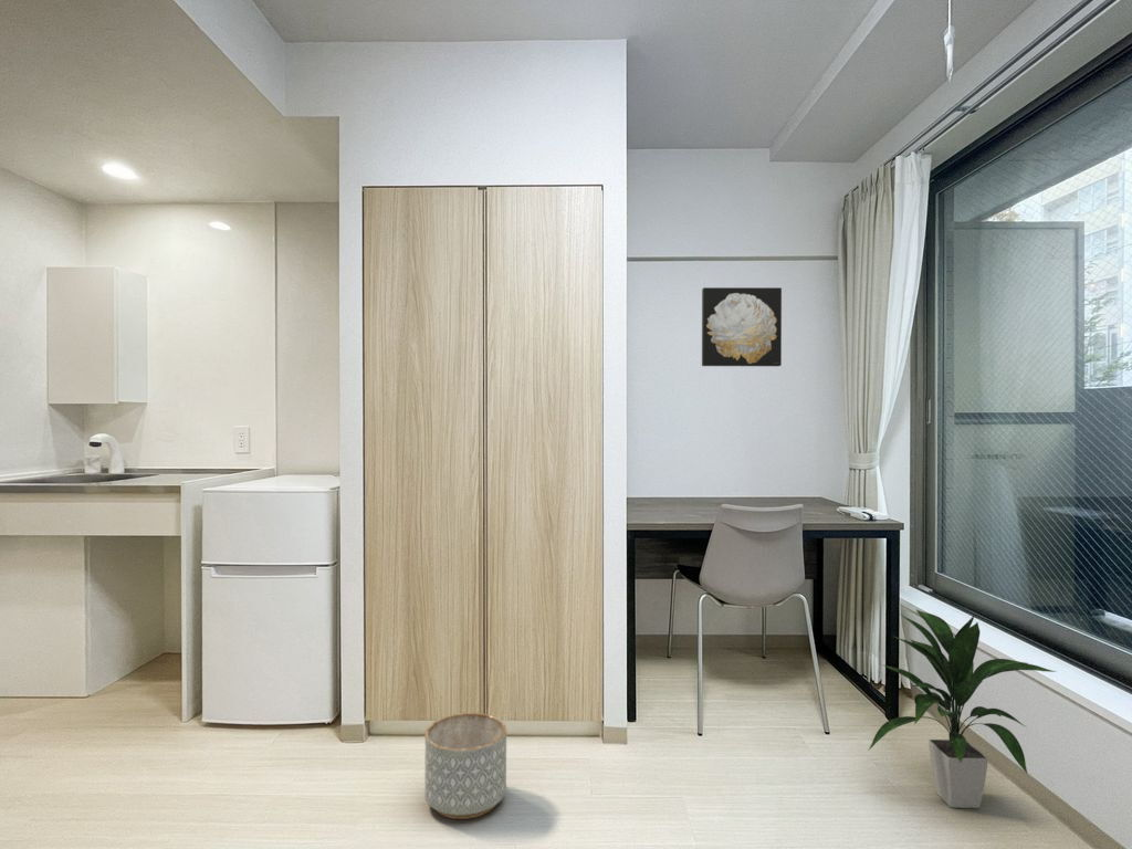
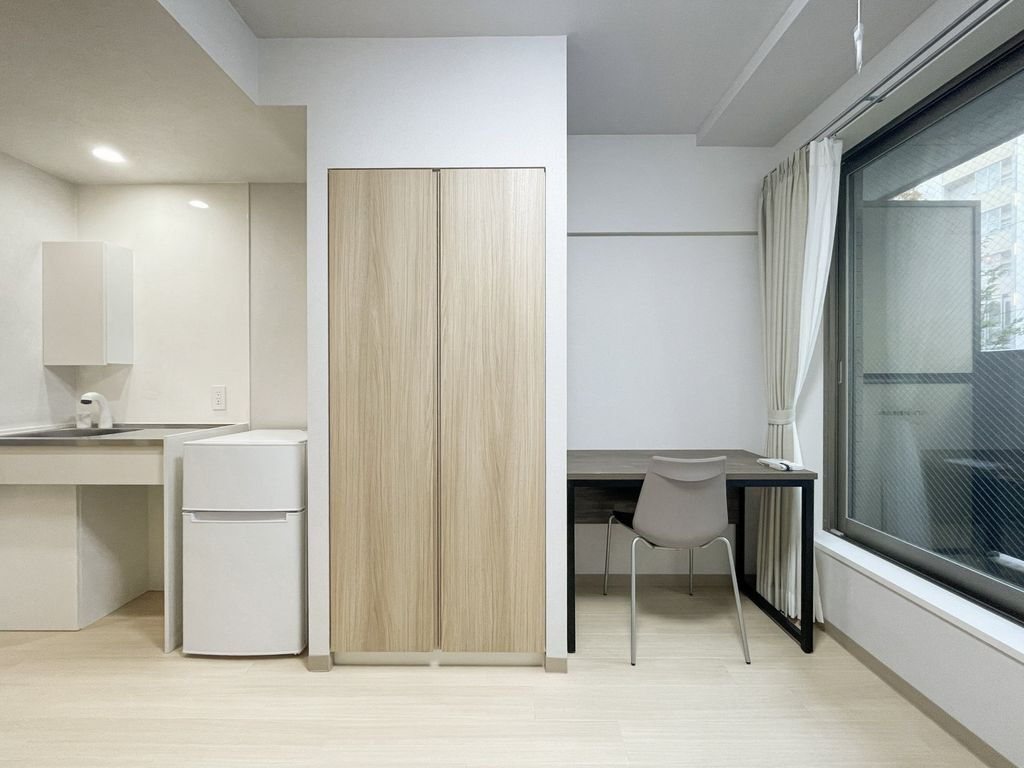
- indoor plant (948, 702)
- planter (465, 765)
- wall art (741, 327)
